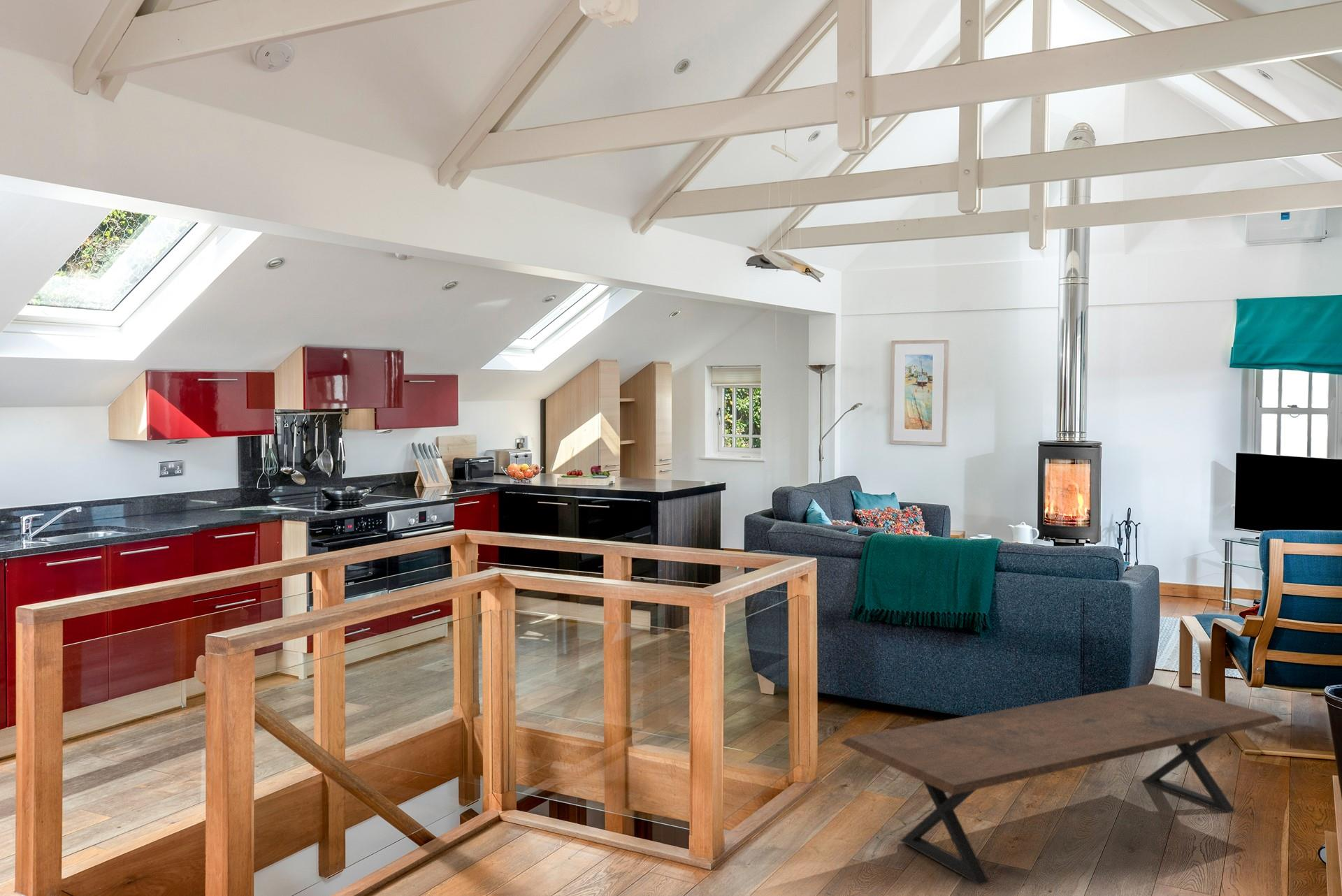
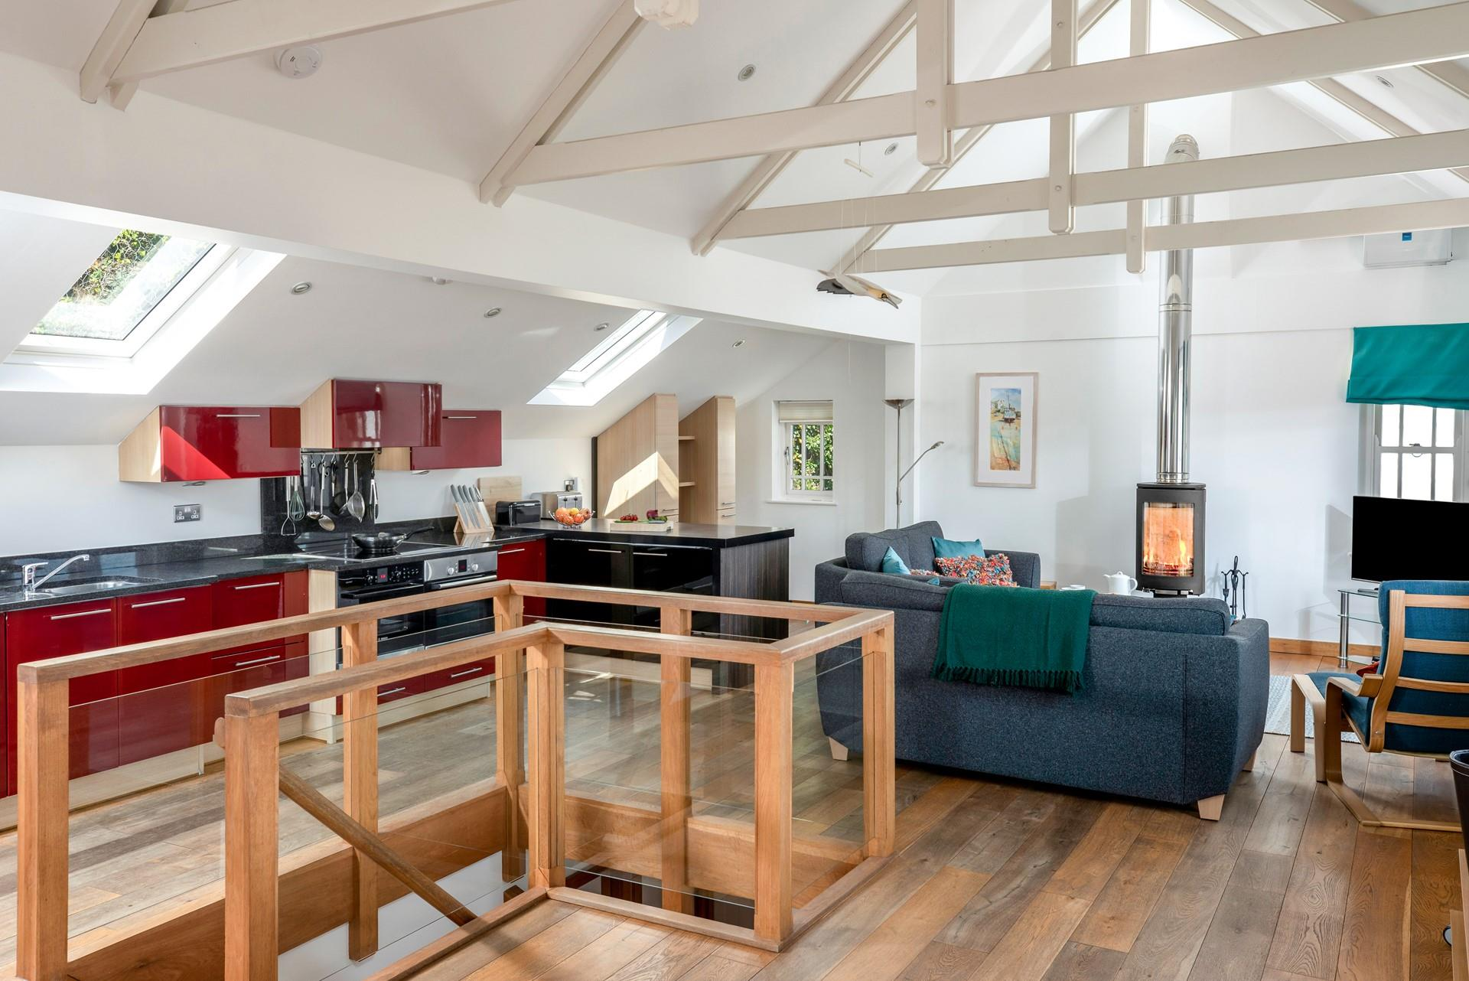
- coffee table (1067, 769)
